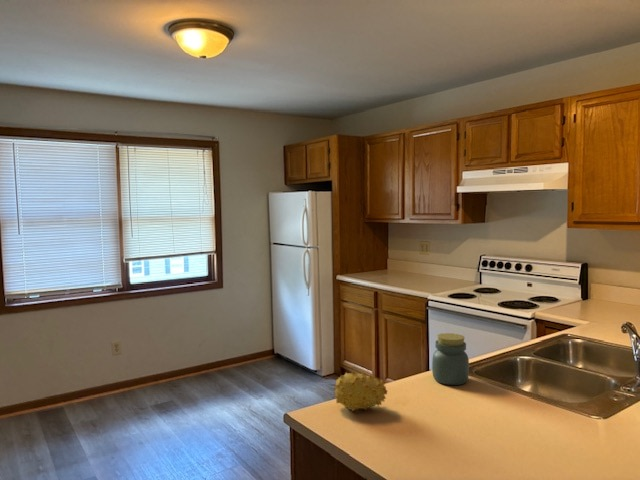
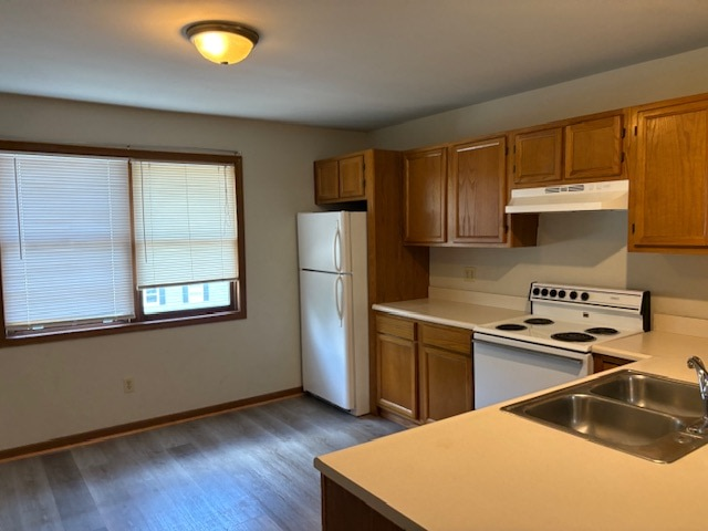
- fruit (360, 389)
- jar (450, 358)
